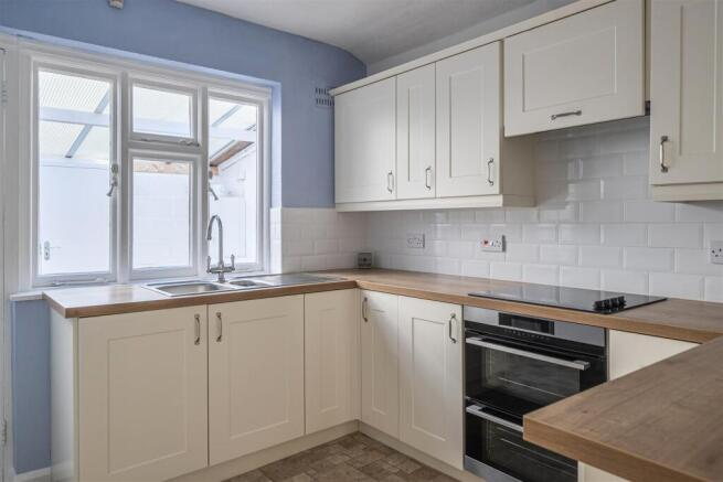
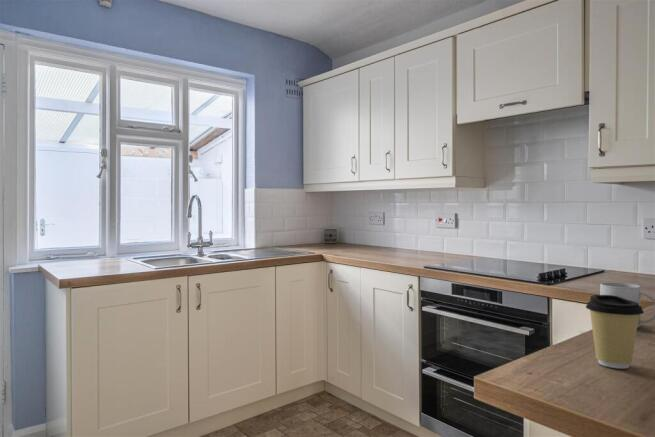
+ mug (630, 300)
+ coffee cup (613, 331)
